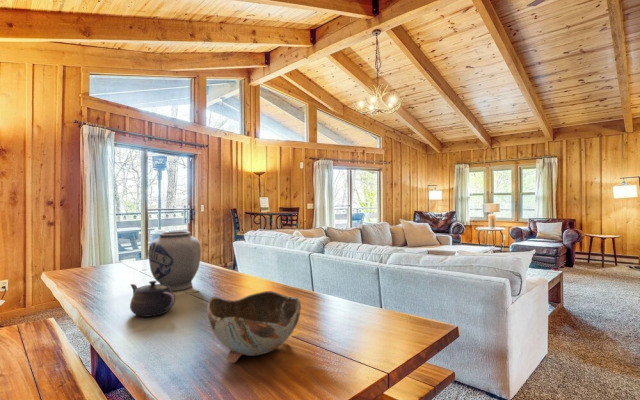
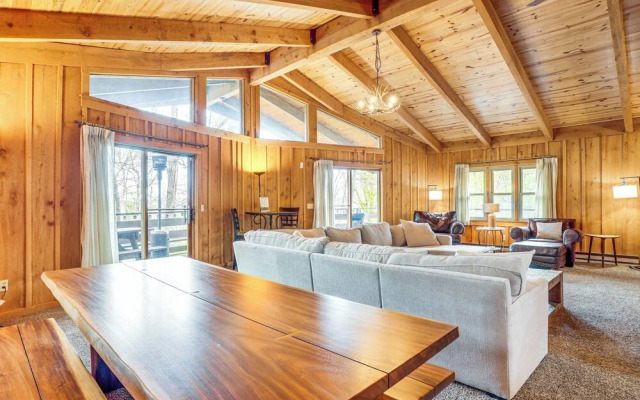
- bowl (254, 323)
- vase (175, 259)
- teapot (151, 296)
